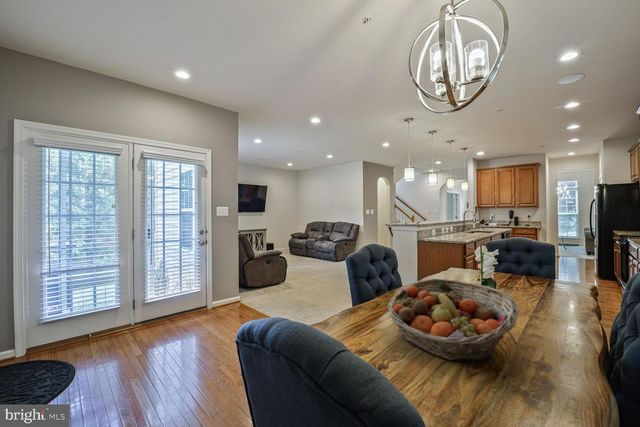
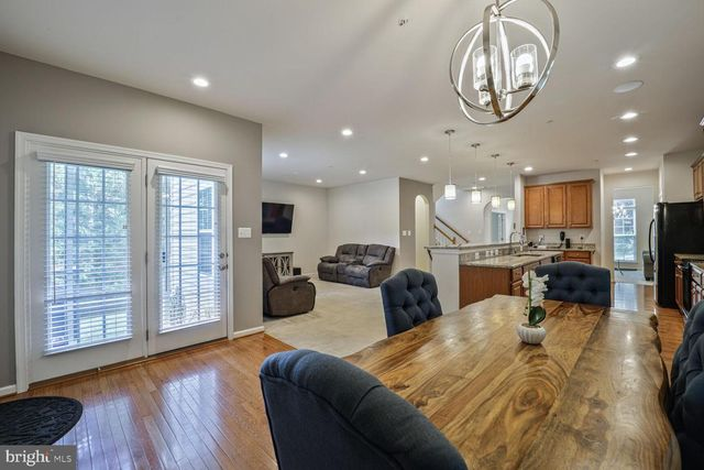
- fruit basket (446, 314)
